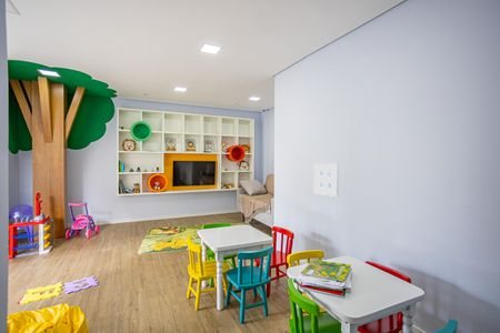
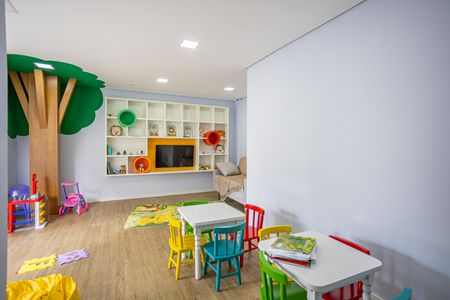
- wall art (326, 179)
